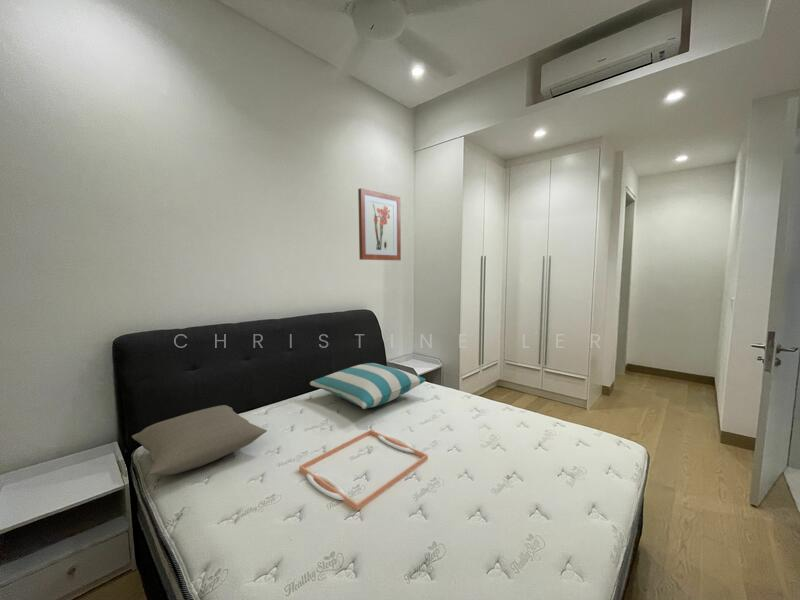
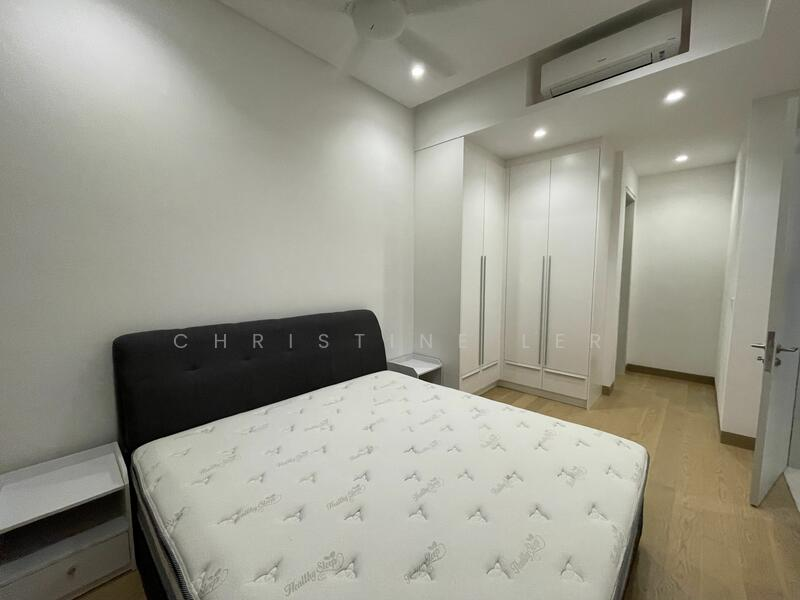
- pillow (368, 383)
- serving tray (352, 443)
- wall art (380, 226)
- pillow (199, 435)
